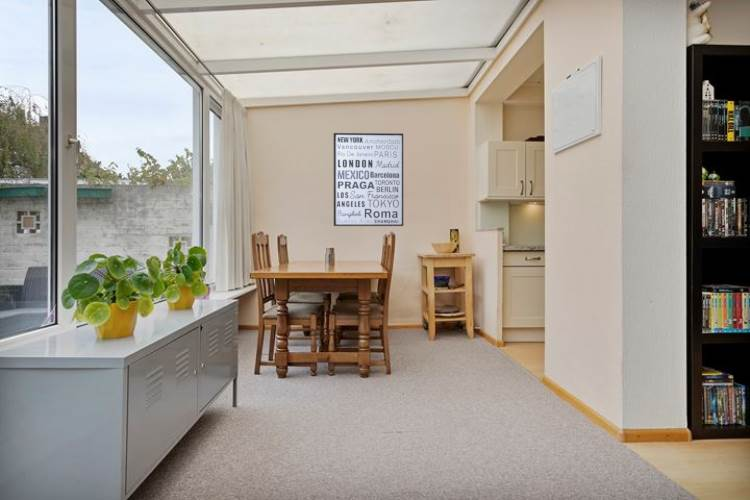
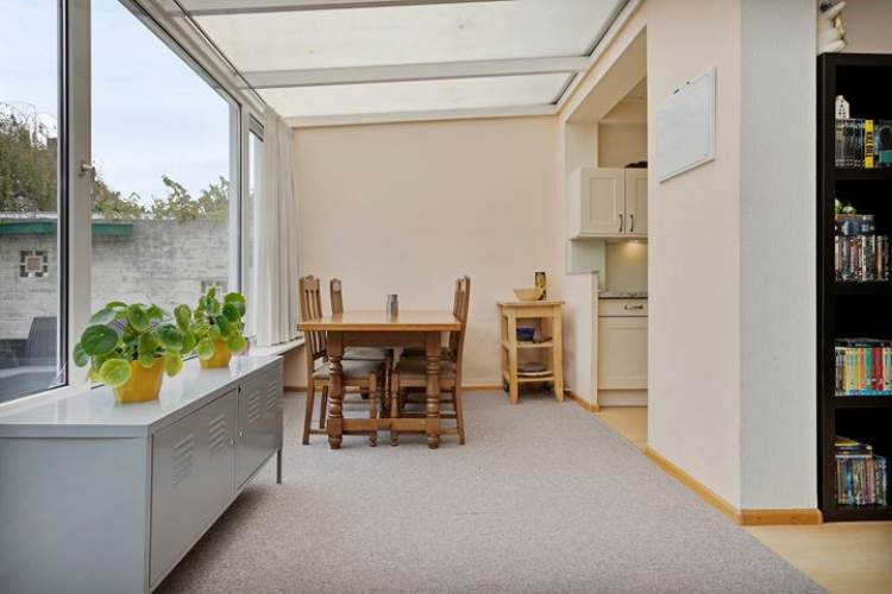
- wall art (368, 179)
